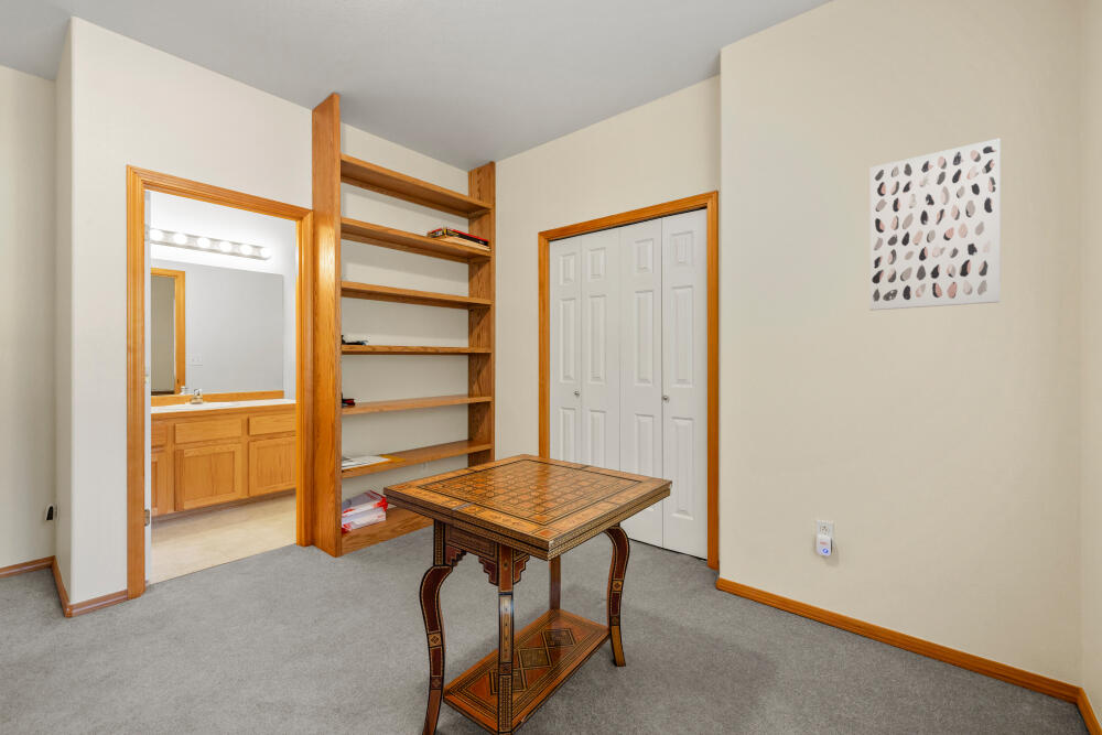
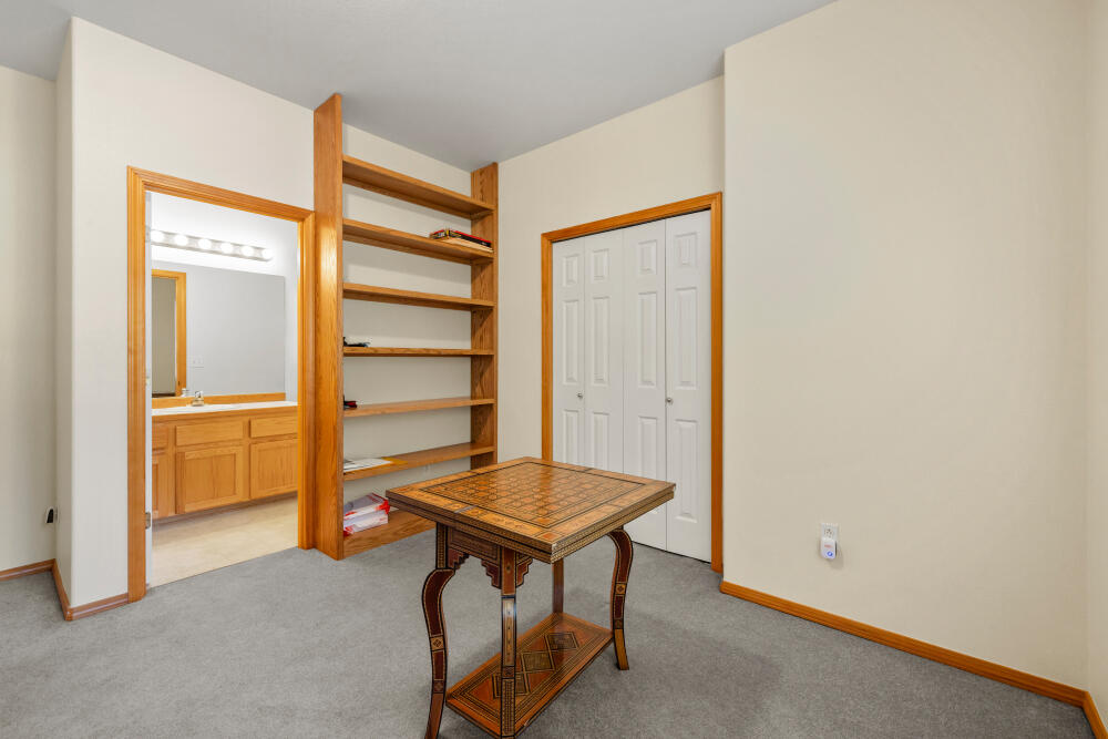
- wall art (930, 230)
